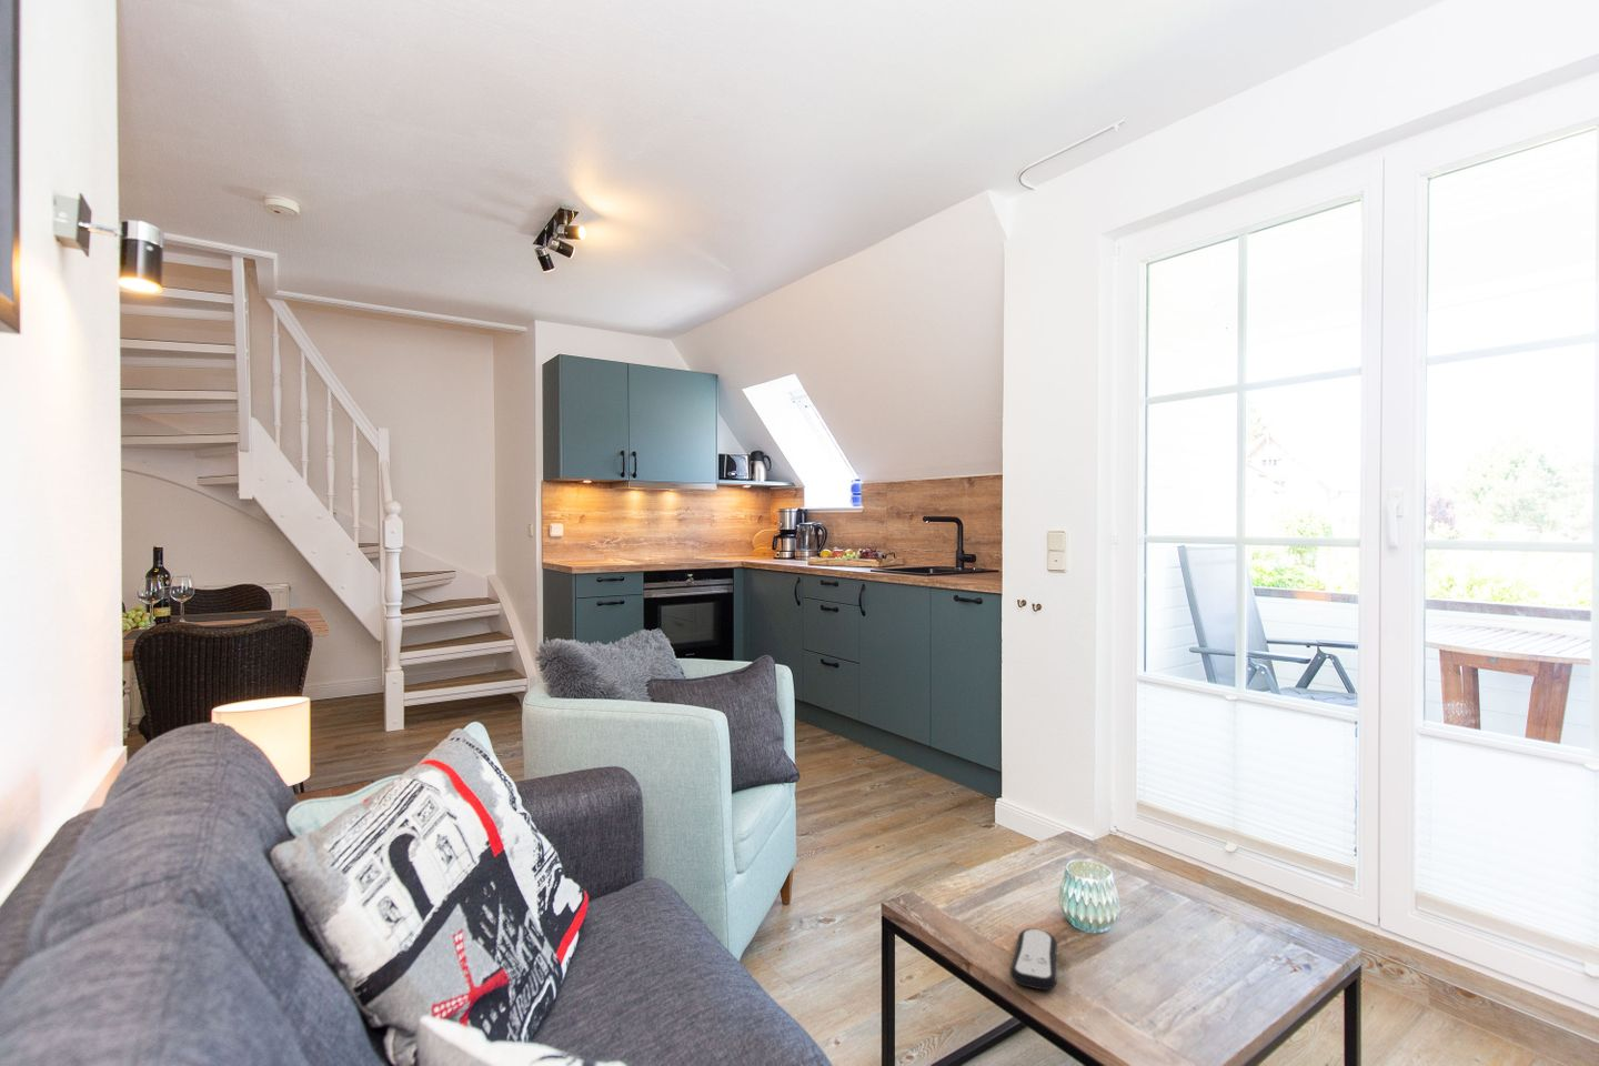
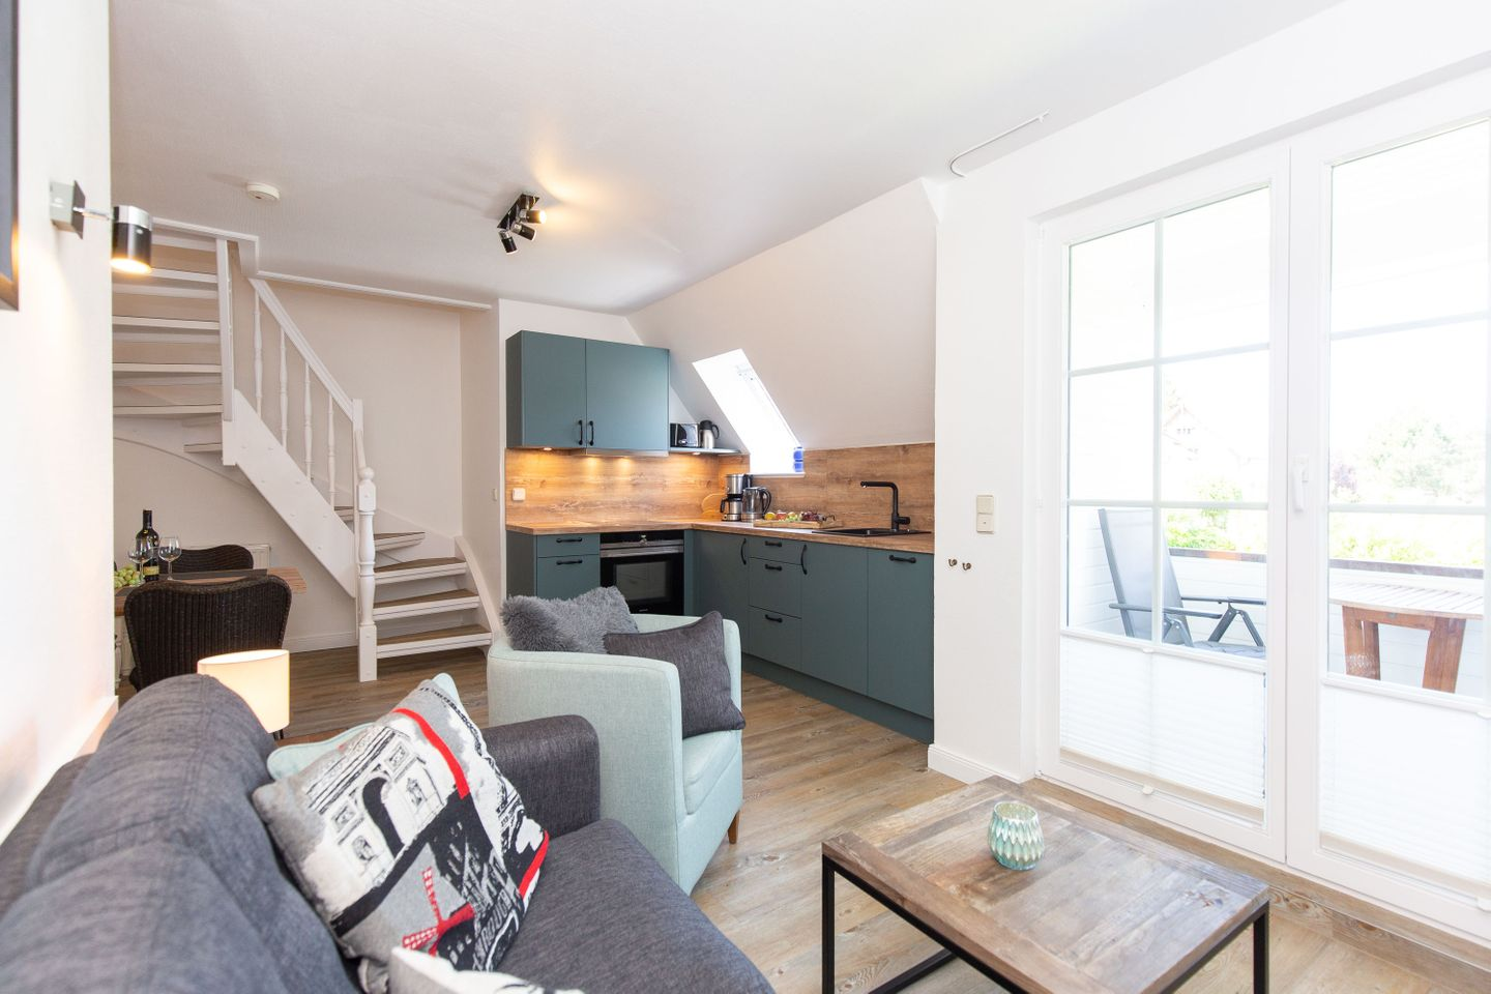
- remote control (1035, 957)
